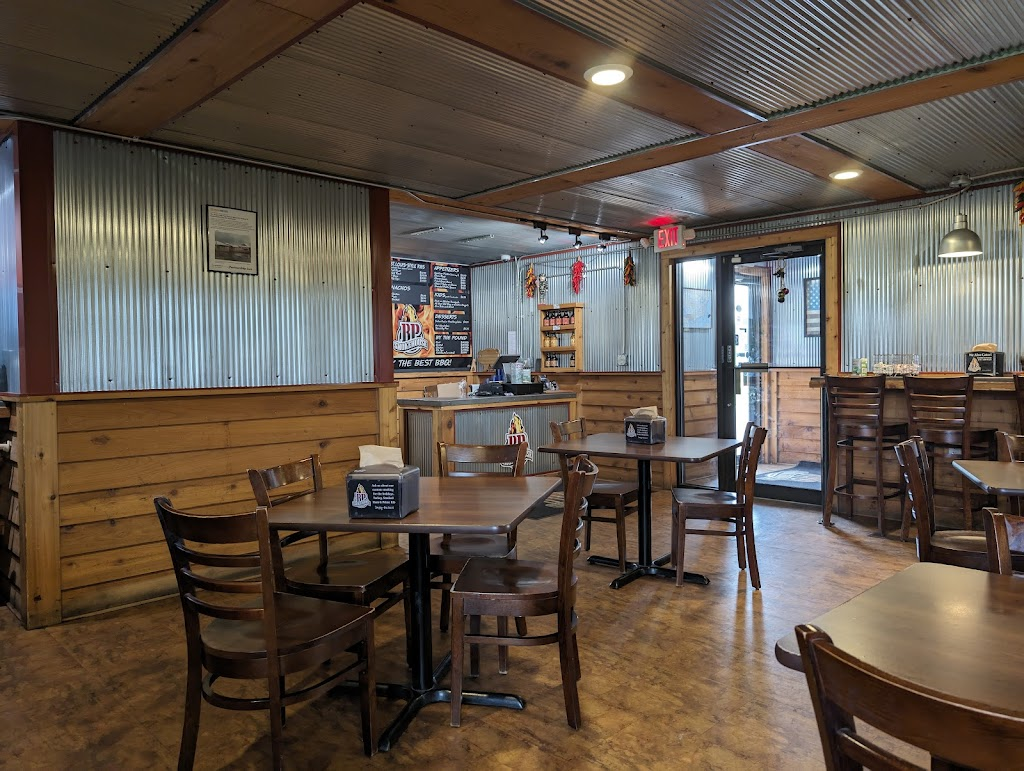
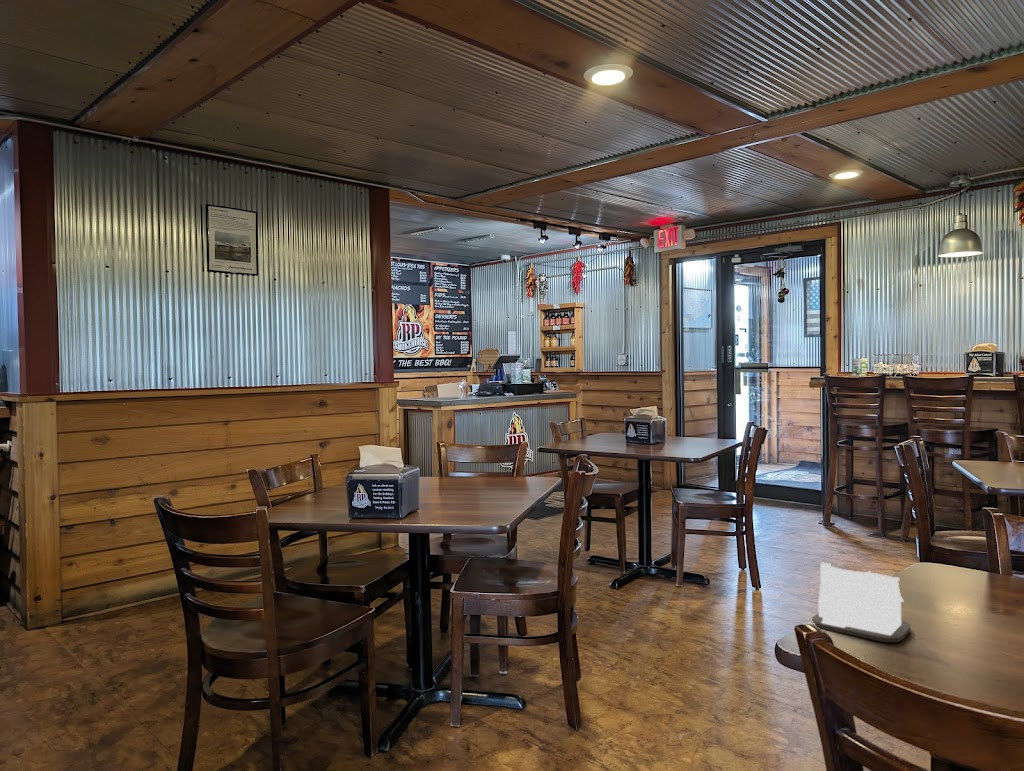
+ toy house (860, 597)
